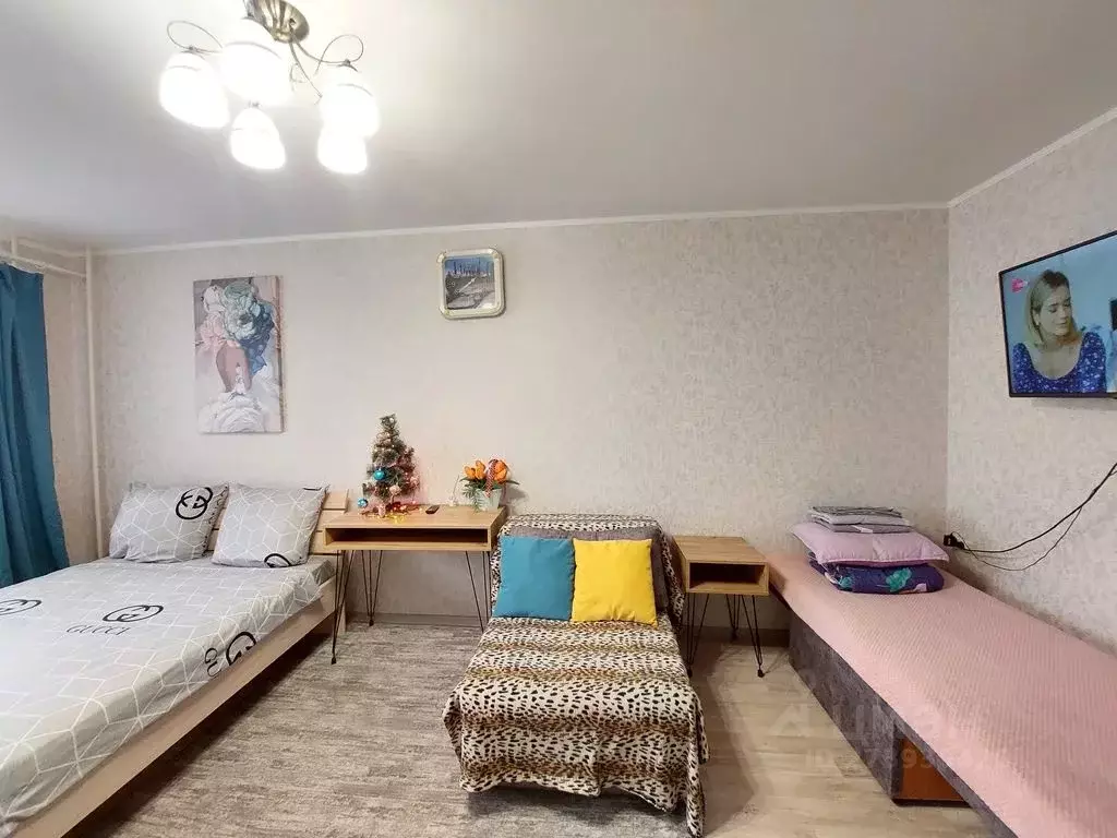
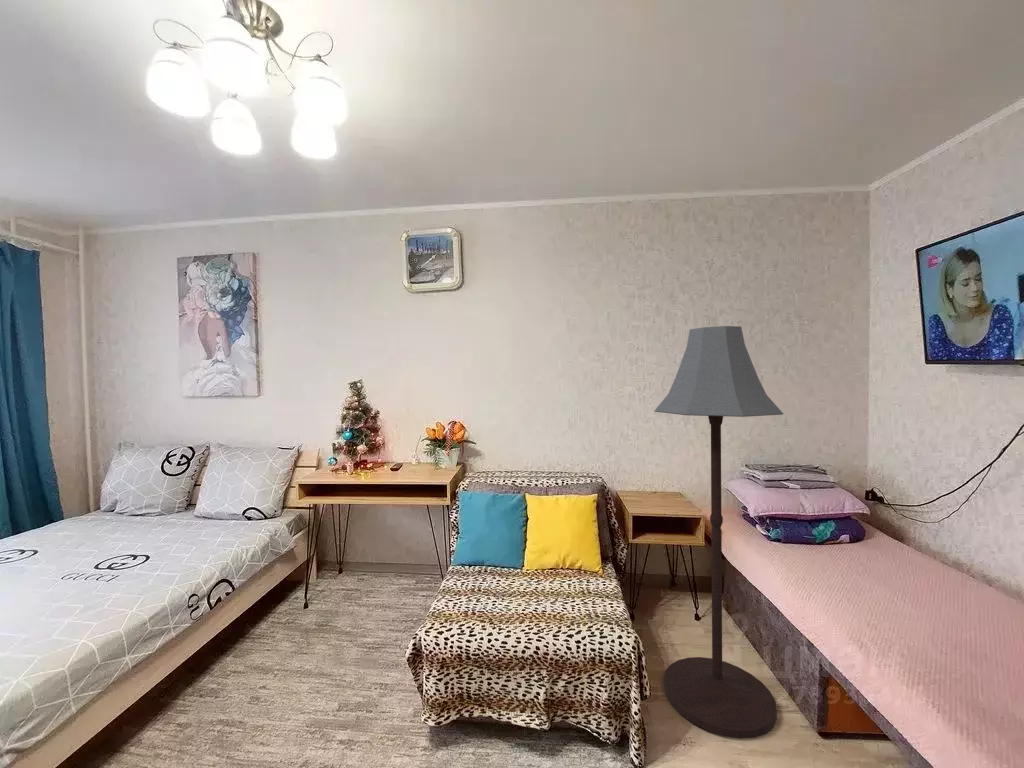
+ floor lamp (716, 514)
